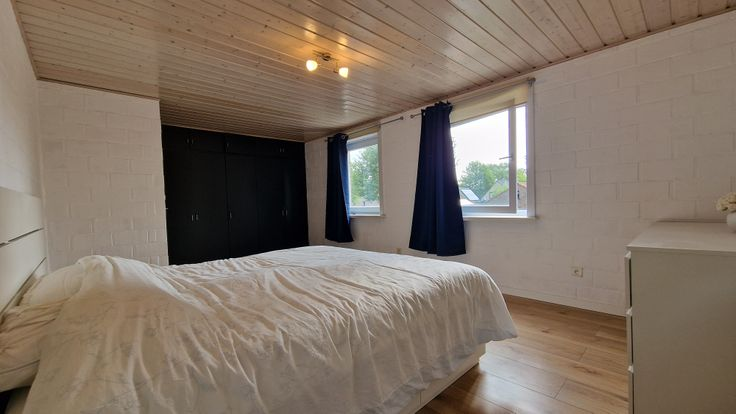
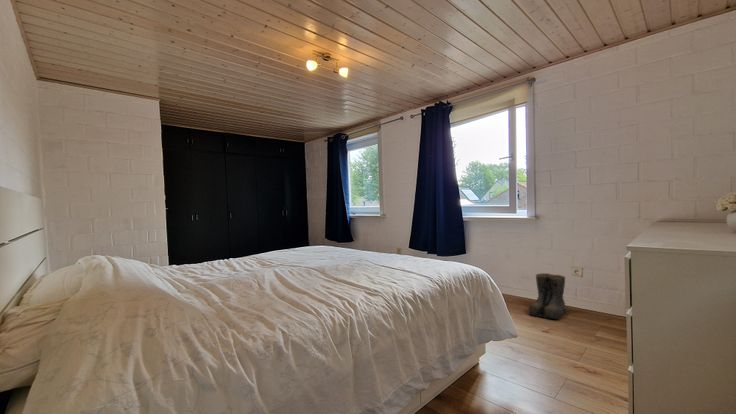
+ boots (547, 294)
